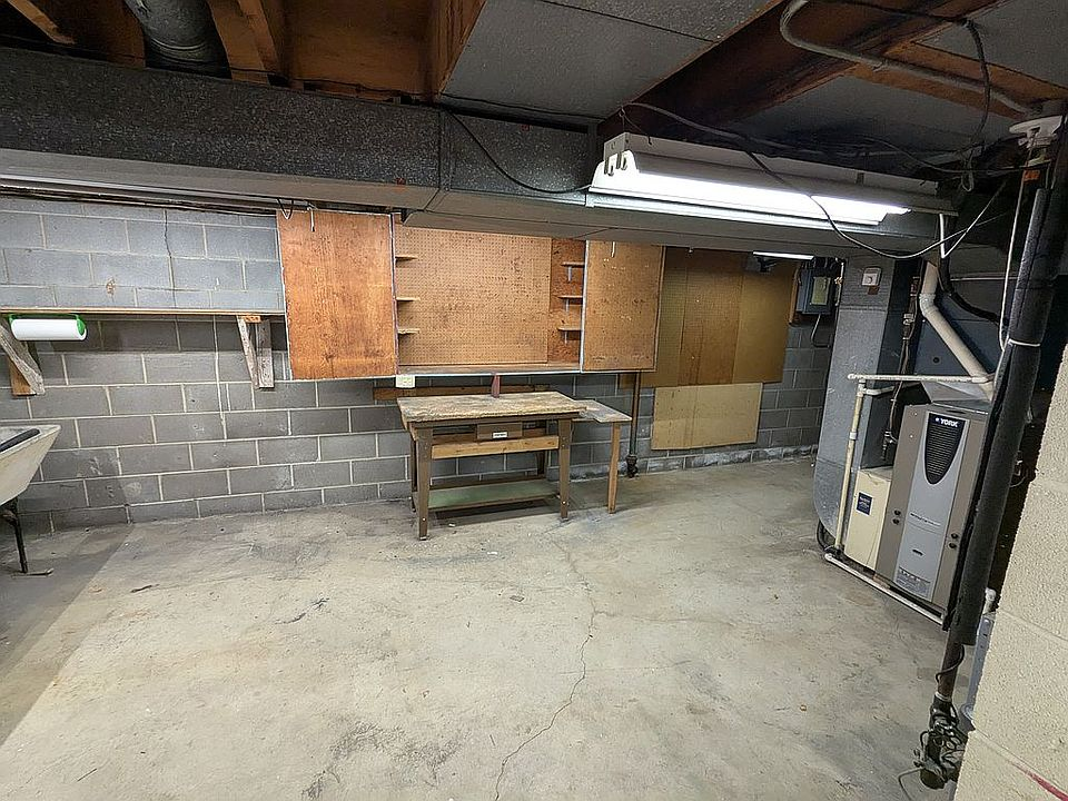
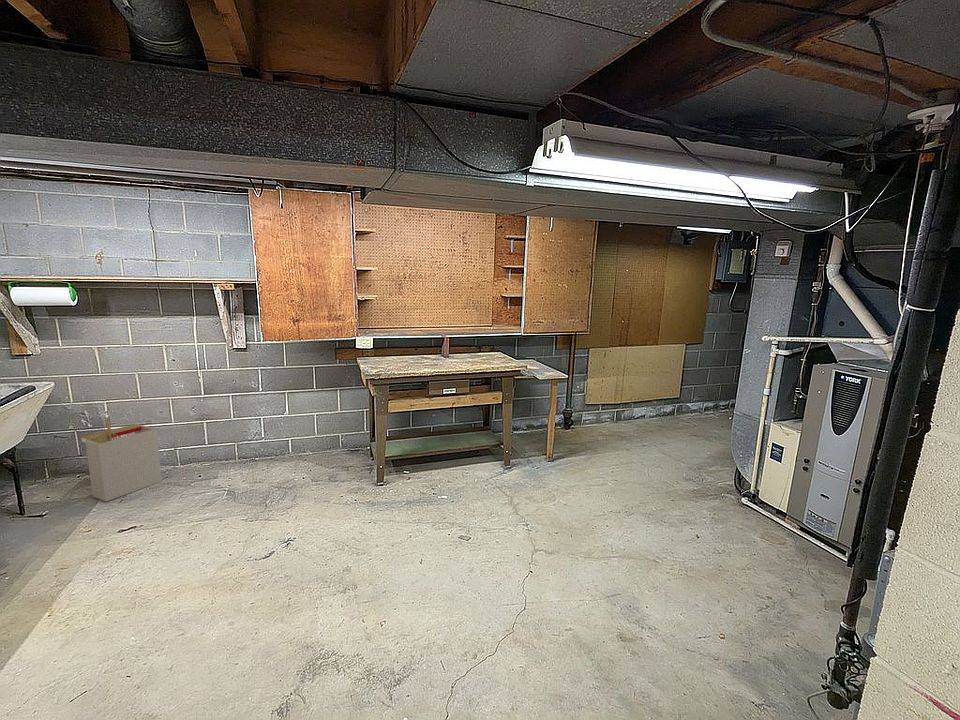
+ storage bin (121, 451)
